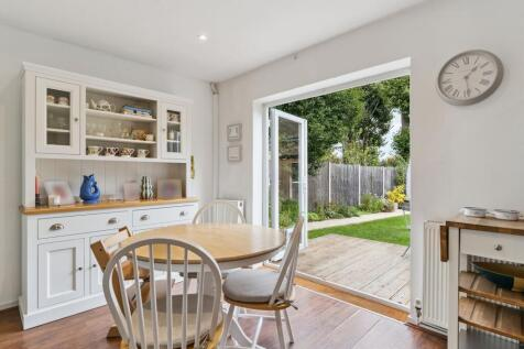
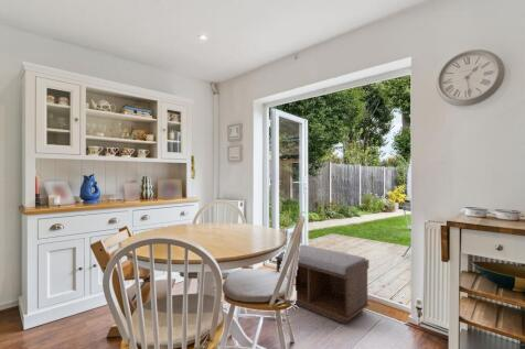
+ bench (319, 277)
